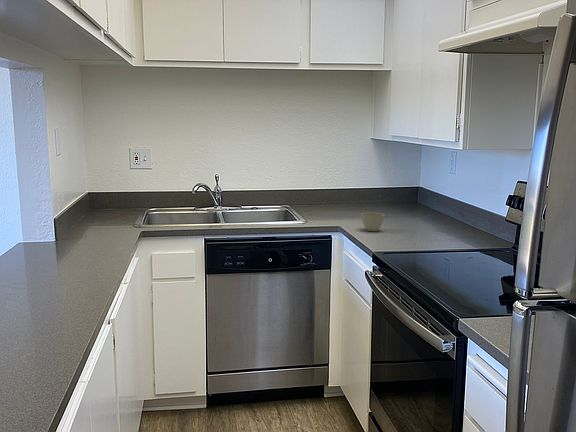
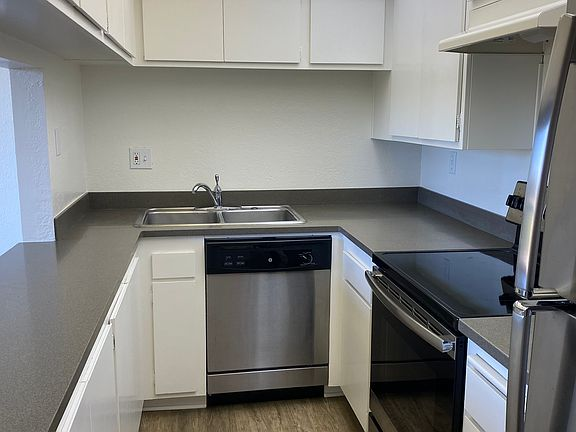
- flower pot (372, 222)
